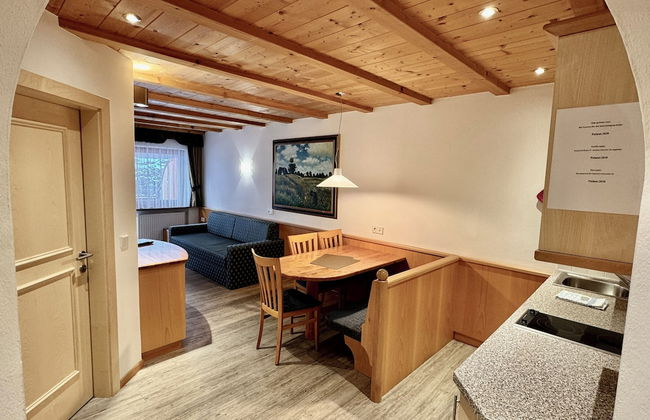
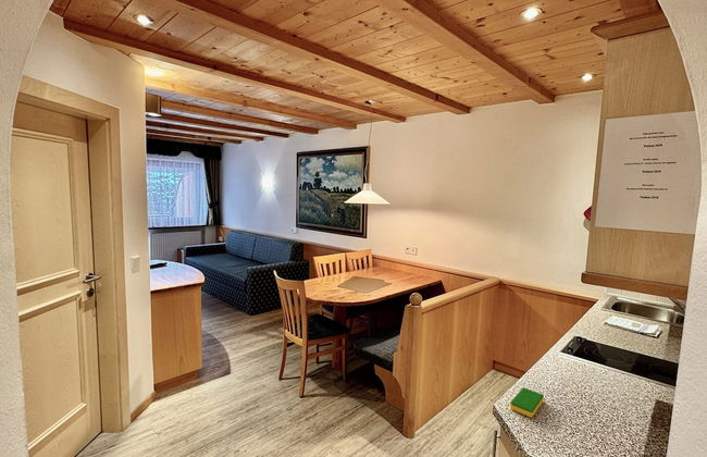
+ dish sponge (526, 402)
